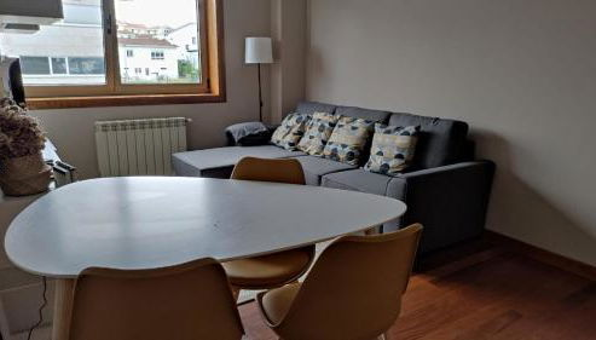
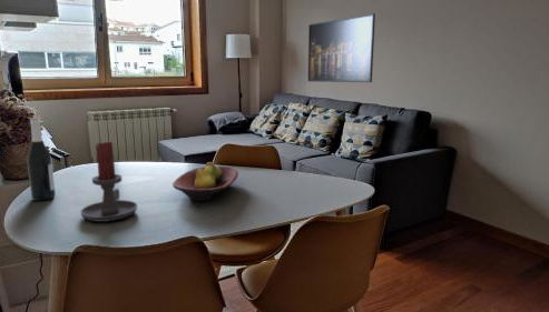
+ candle holder (108, 177)
+ wine bottle (39, 159)
+ fruit bowl (207, 178)
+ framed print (337, 51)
